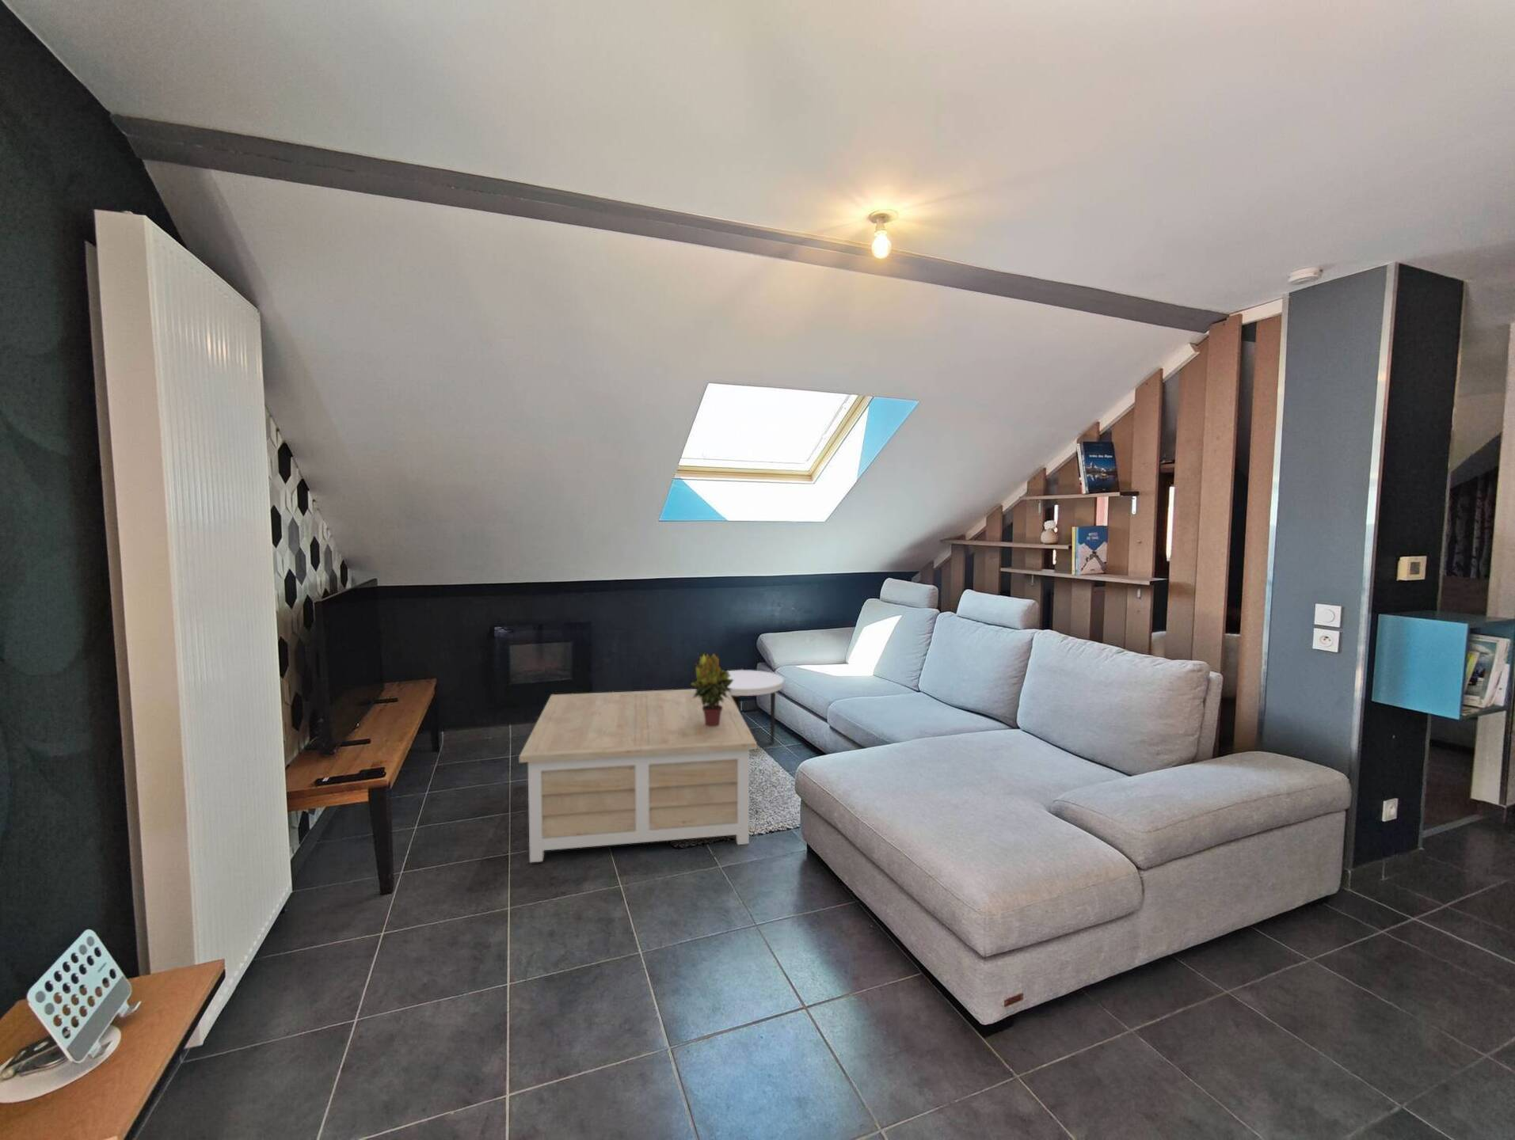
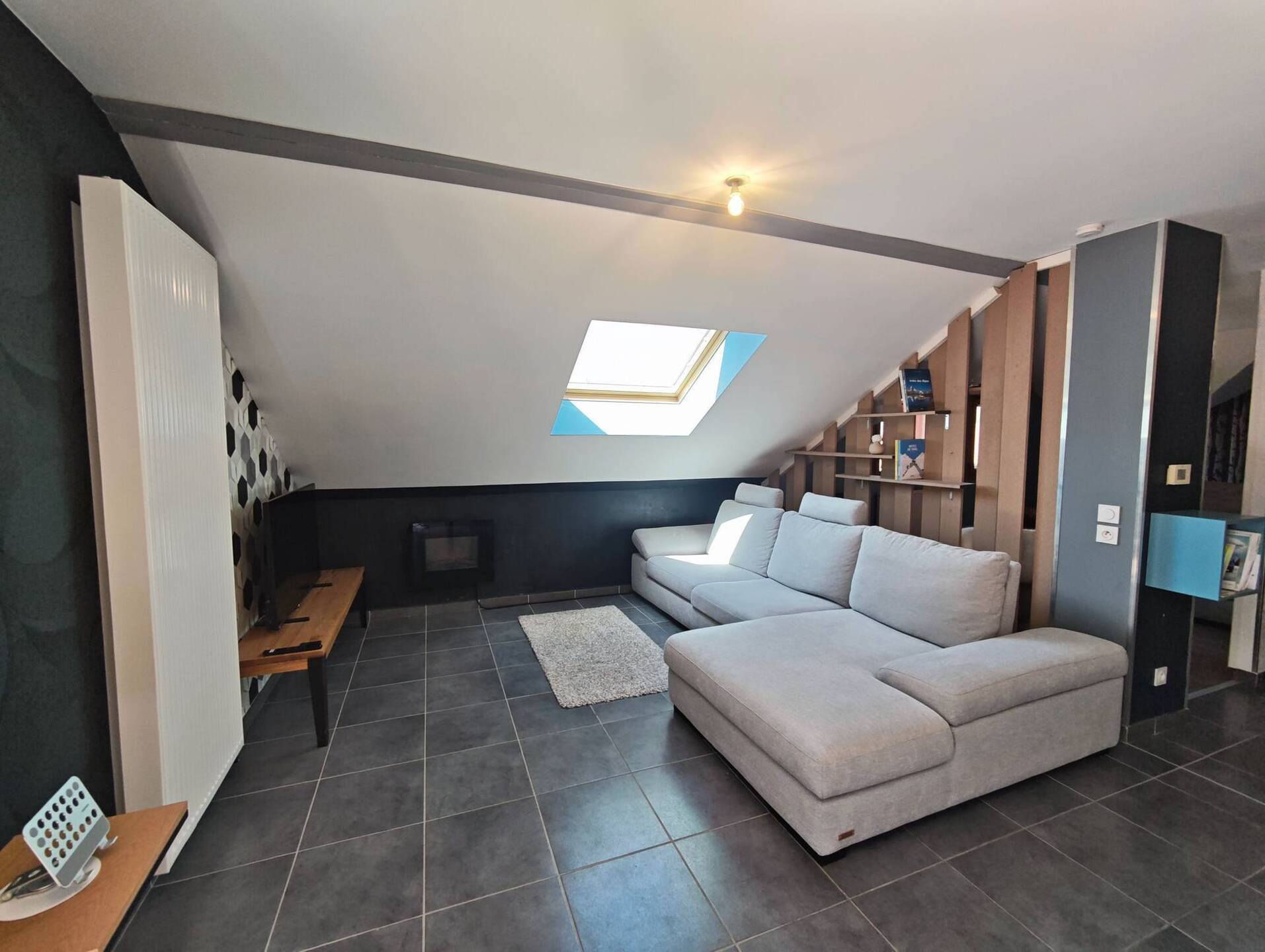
- side table (738, 709)
- coffee table (642, 762)
- potted plant (711, 689)
